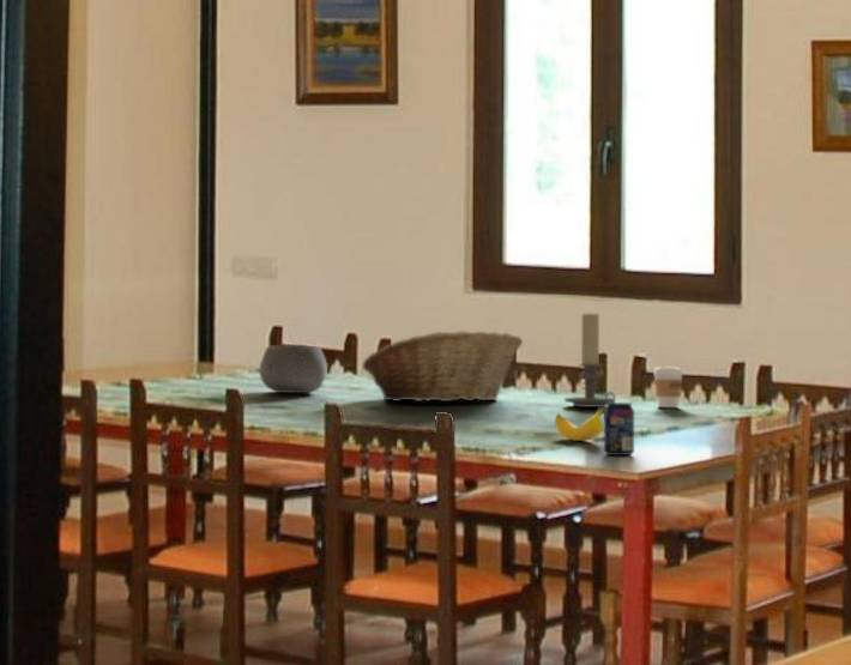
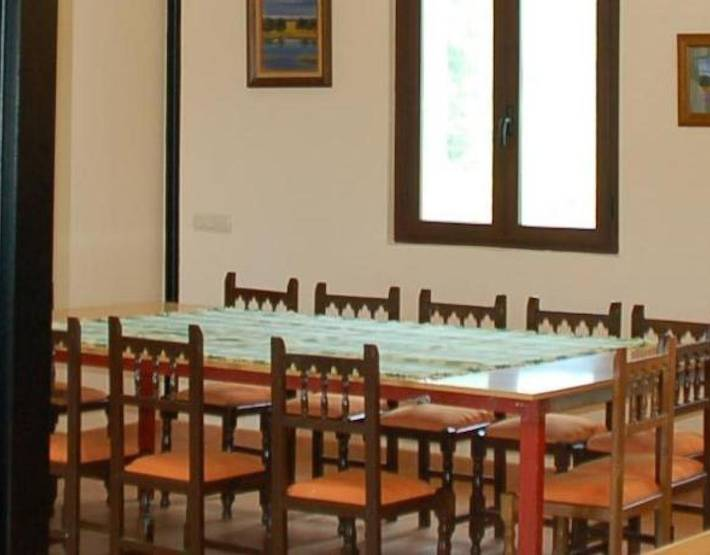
- coffee cup (668, 386)
- fruit basket (443, 365)
- bowl (292, 368)
- banana (583, 424)
- beverage can (618, 429)
- candle holder (593, 358)
